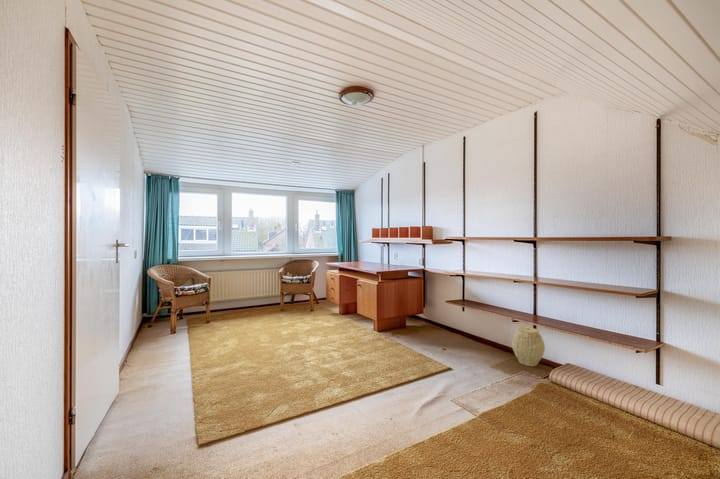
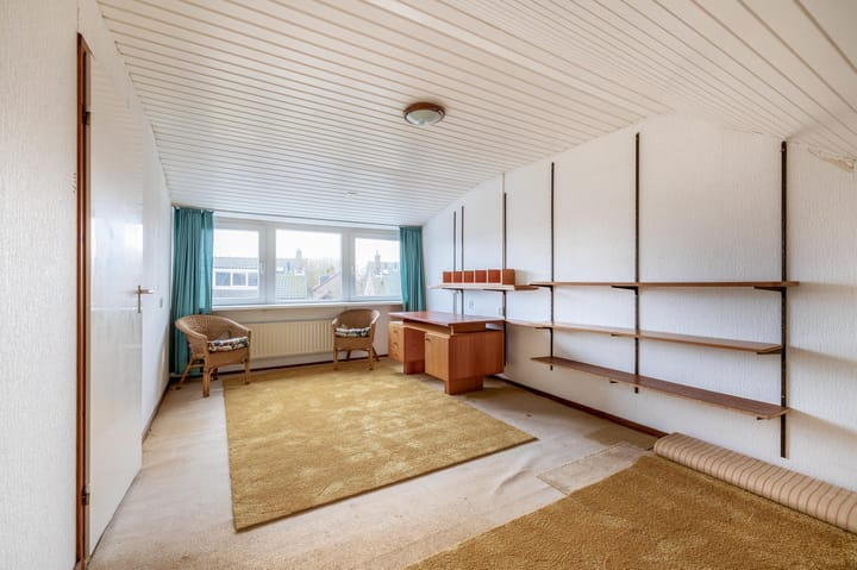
- woven basket (527, 345)
